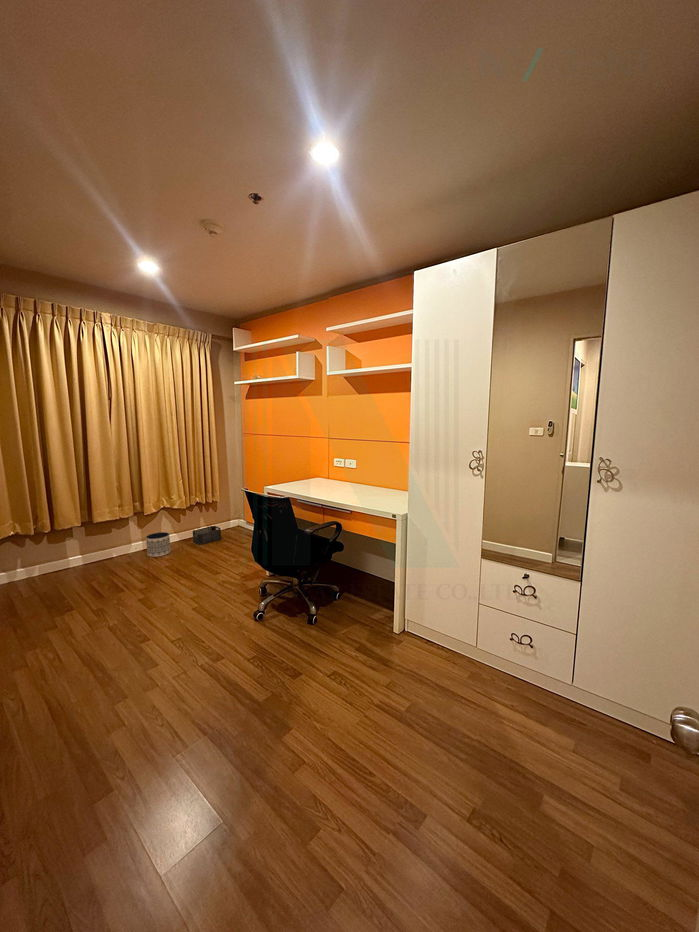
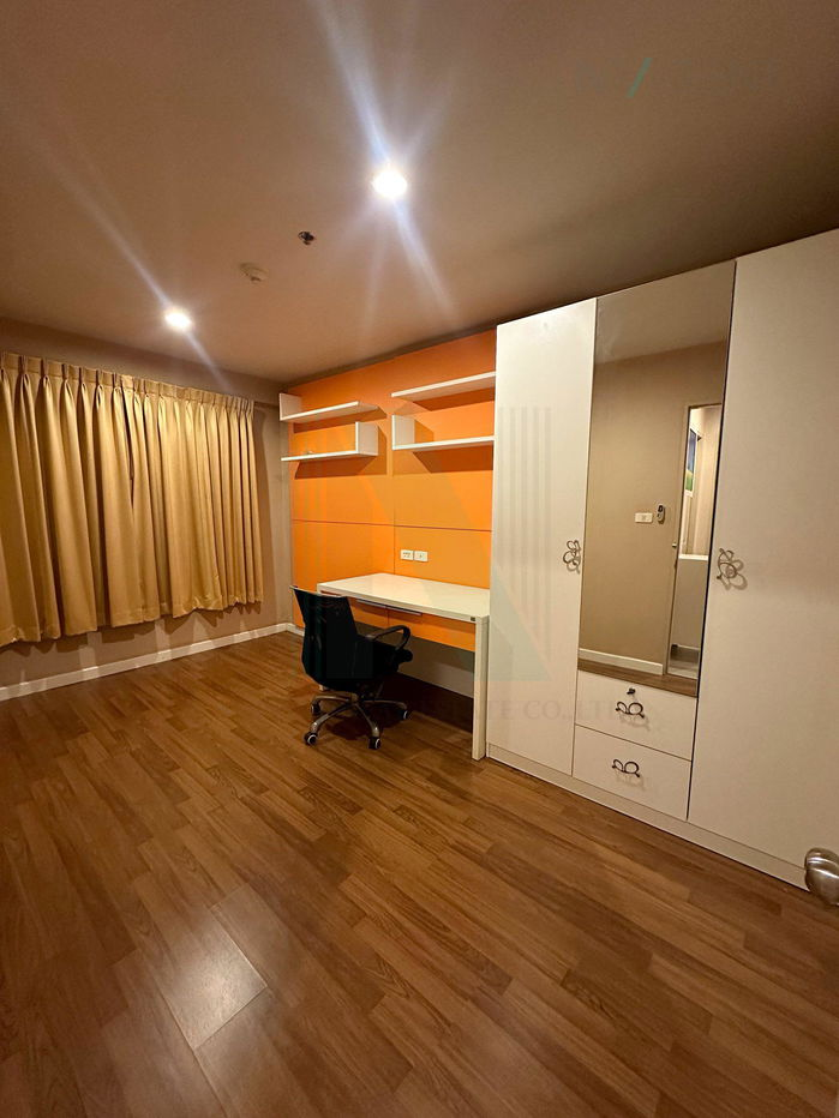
- planter (158, 544)
- storage bin (207, 534)
